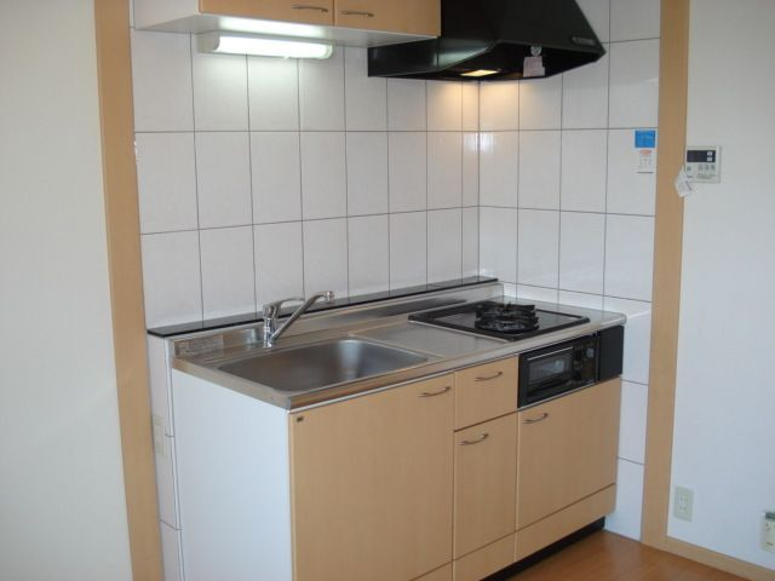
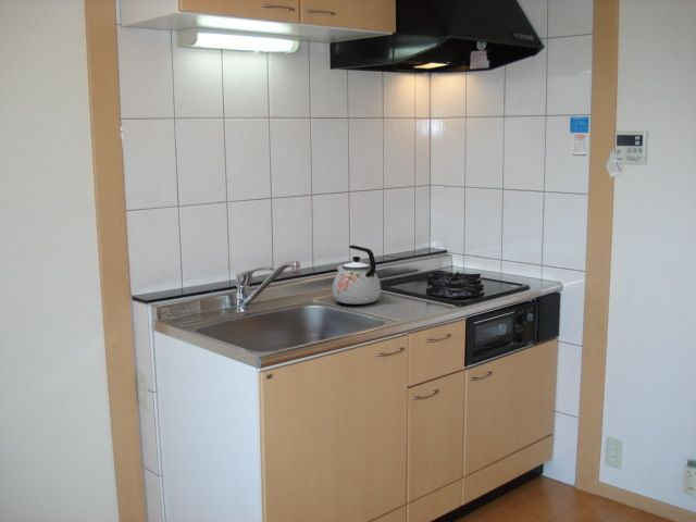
+ kettle (356, 273)
